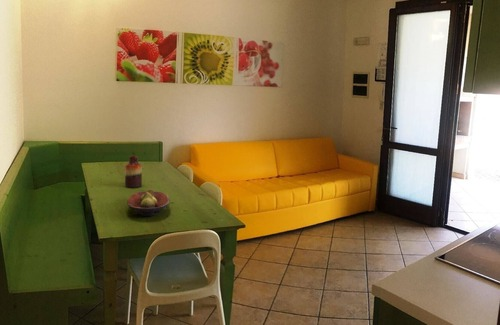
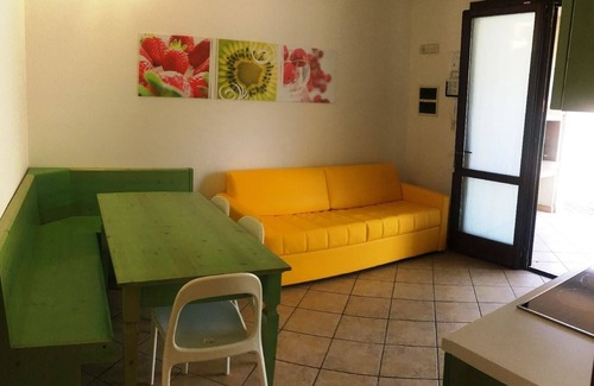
- vase (133, 171)
- fruit bowl (148, 200)
